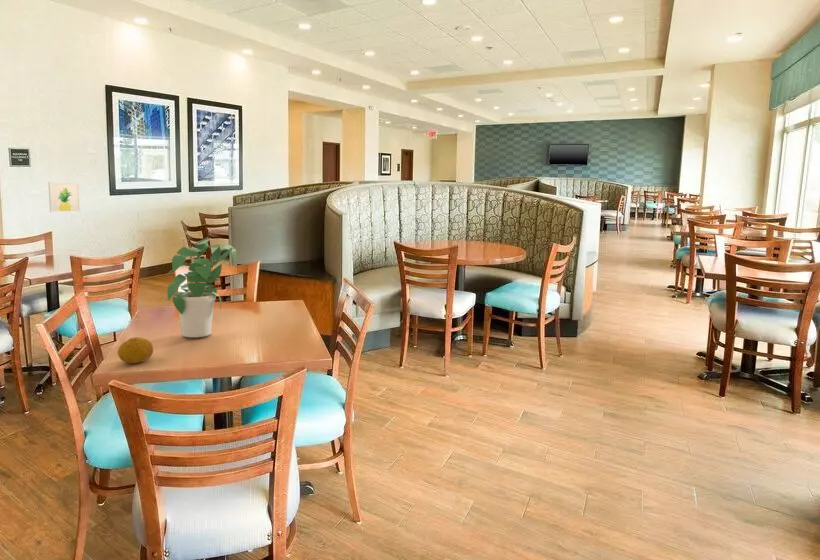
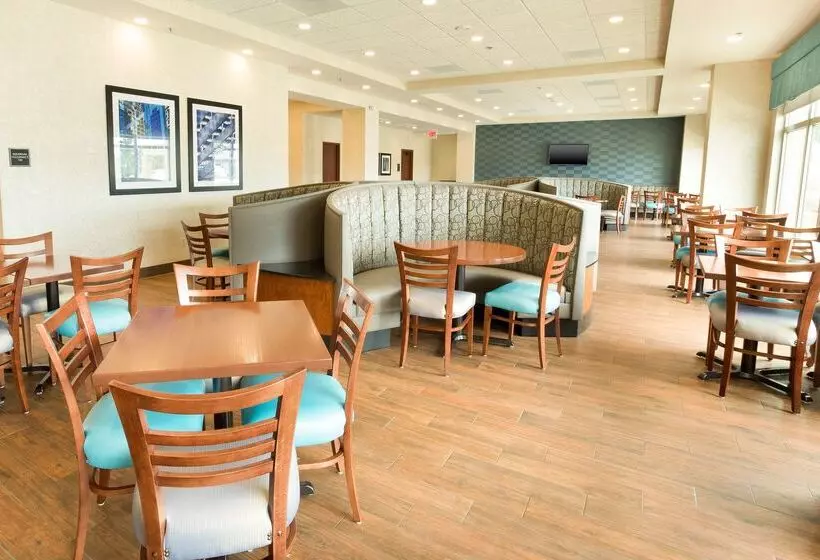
- wall art (64, 197)
- potted plant (200, 286)
- fruit (136, 349)
